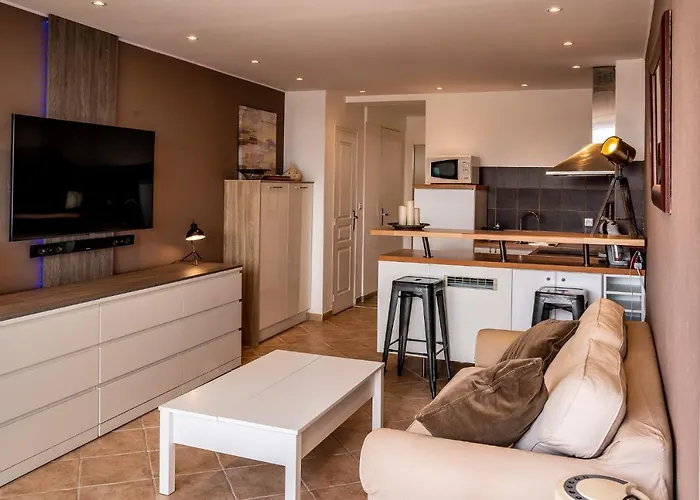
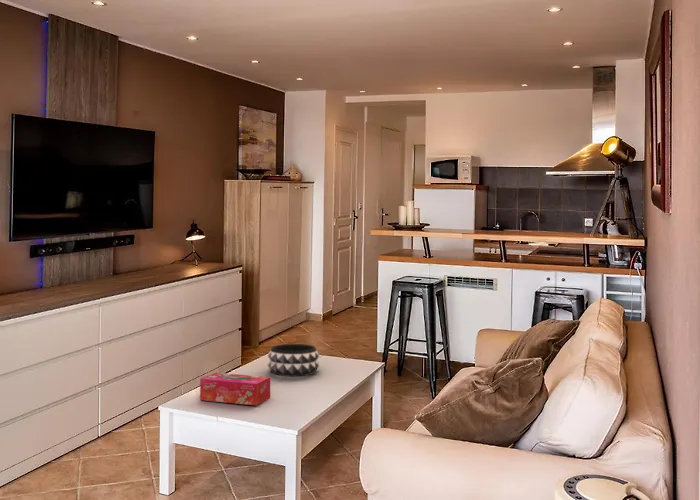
+ decorative bowl (293, 359)
+ tissue box (235, 388)
